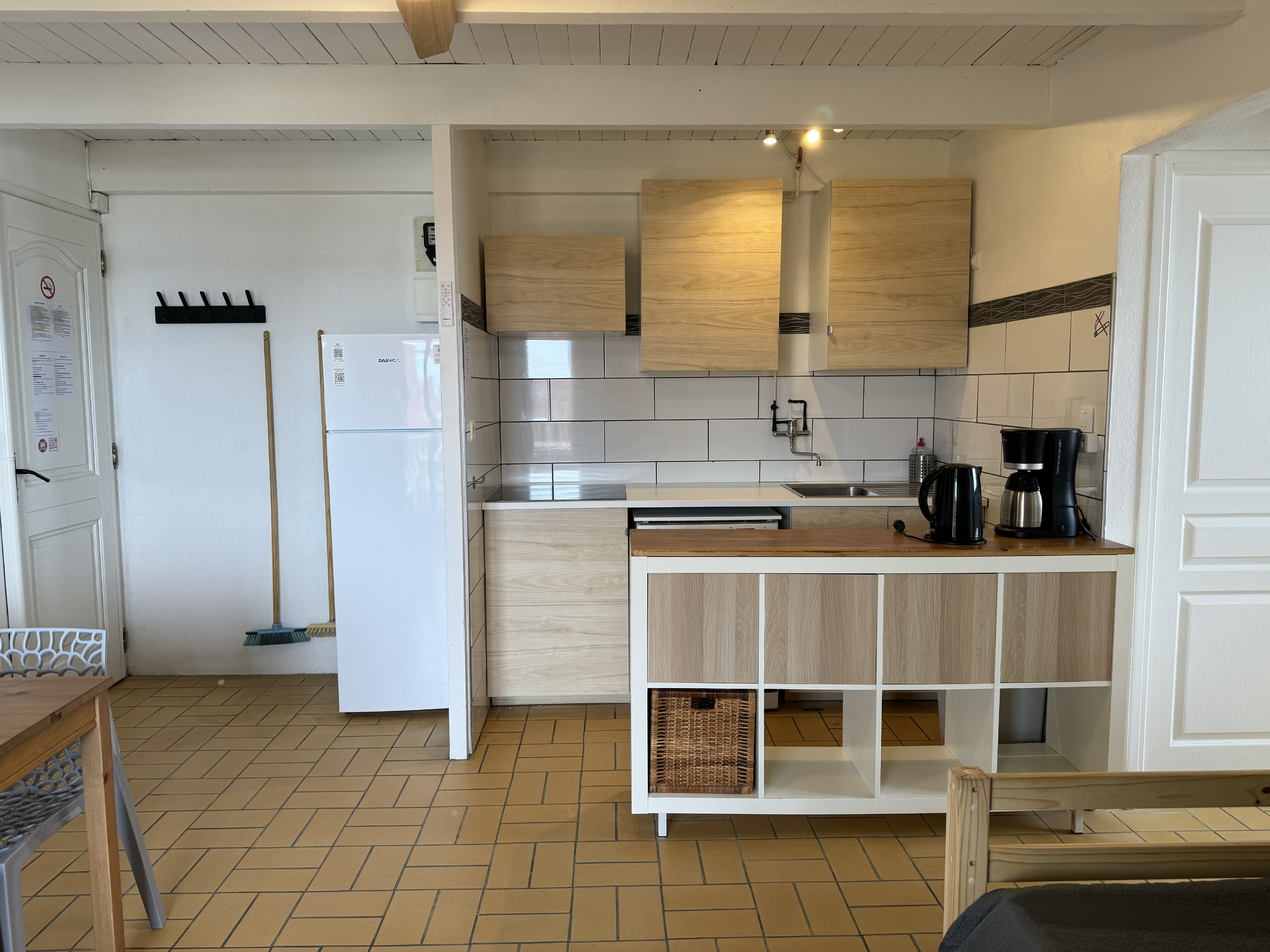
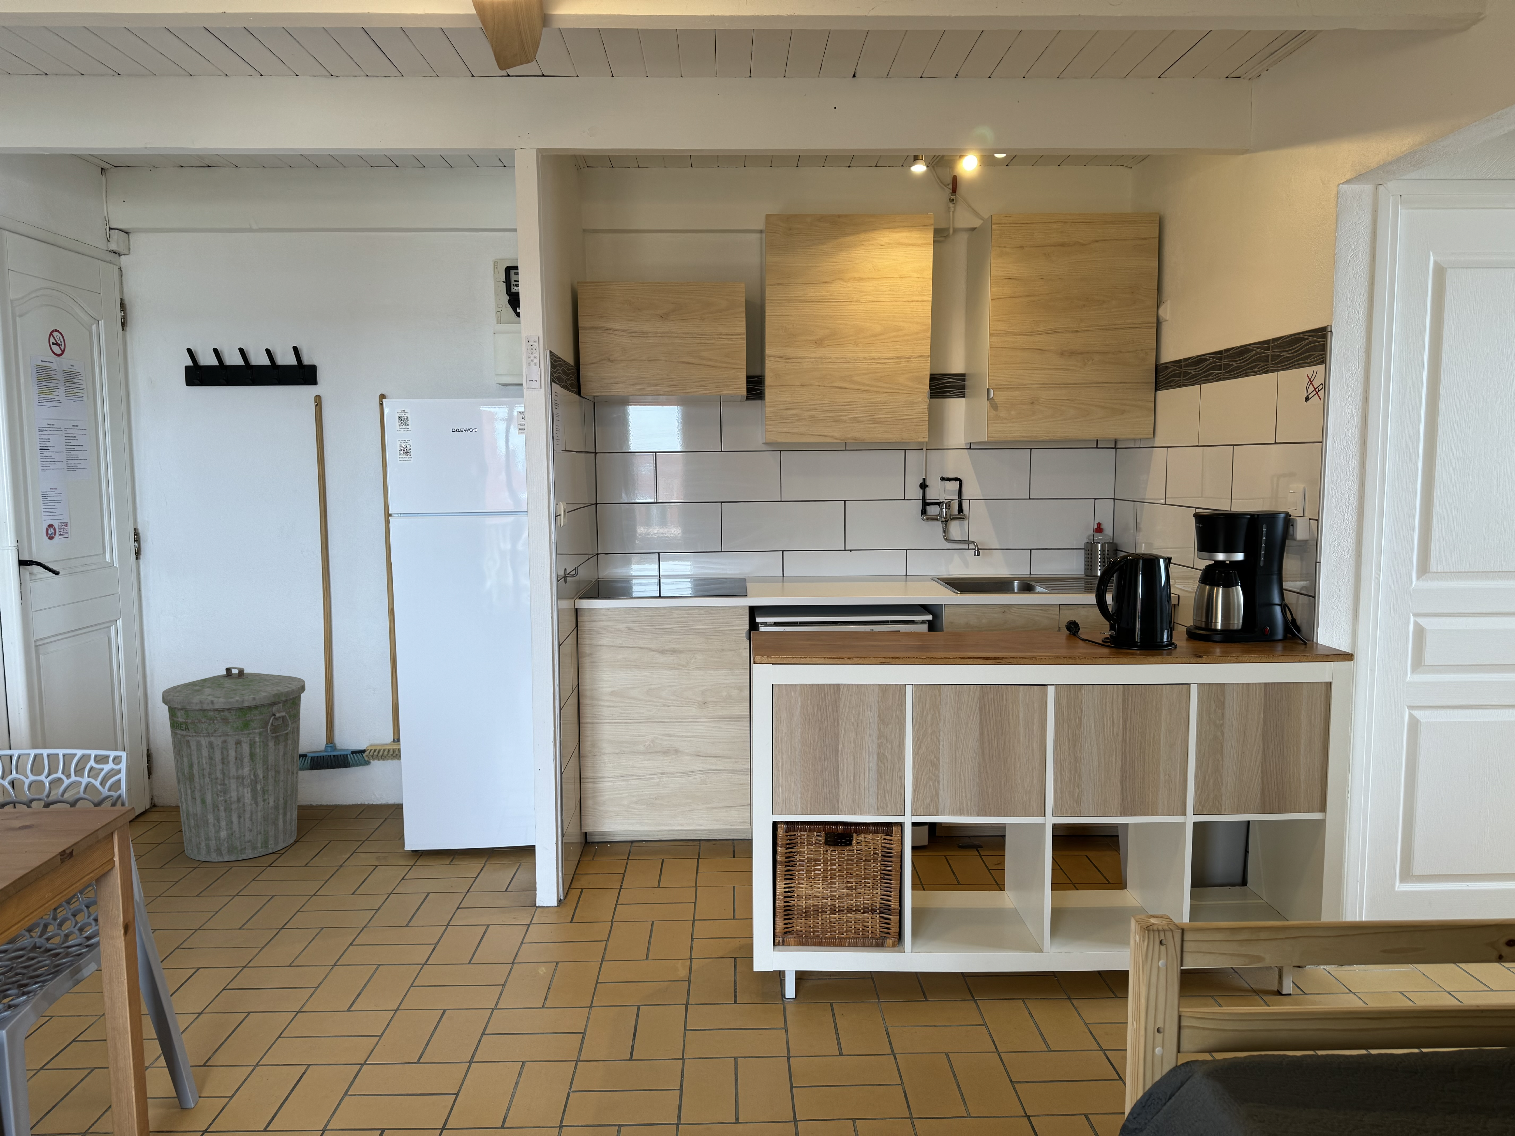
+ trash can (239, 755)
